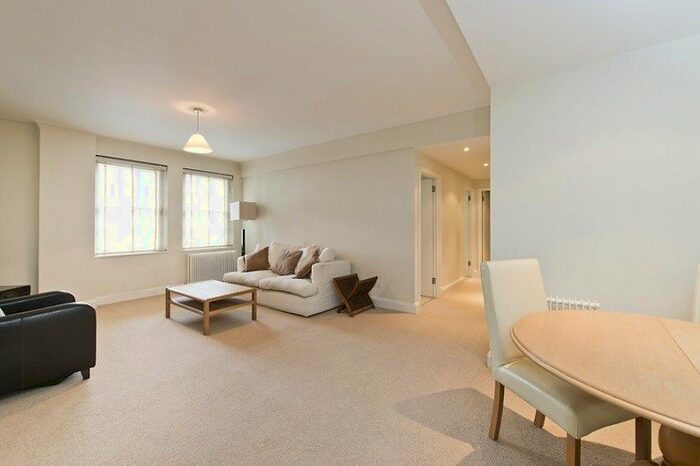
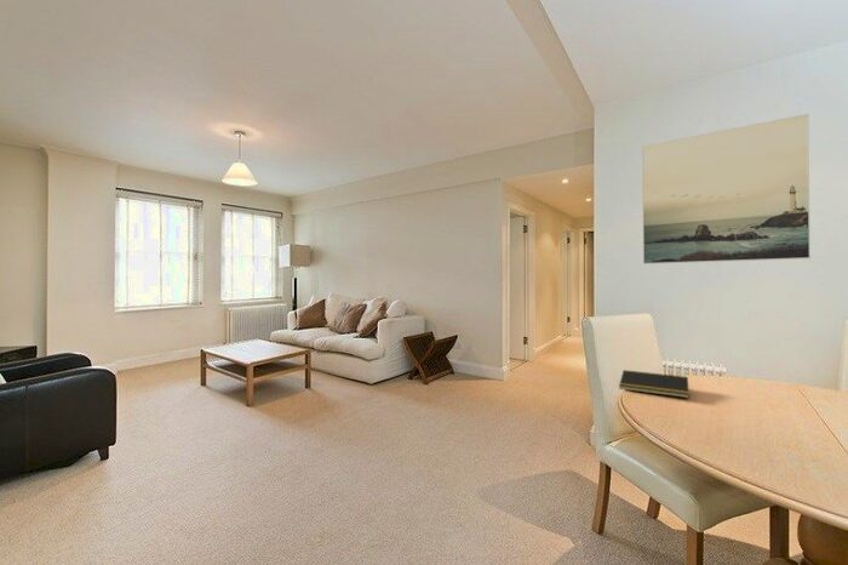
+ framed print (717, 196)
+ notepad (653, 382)
